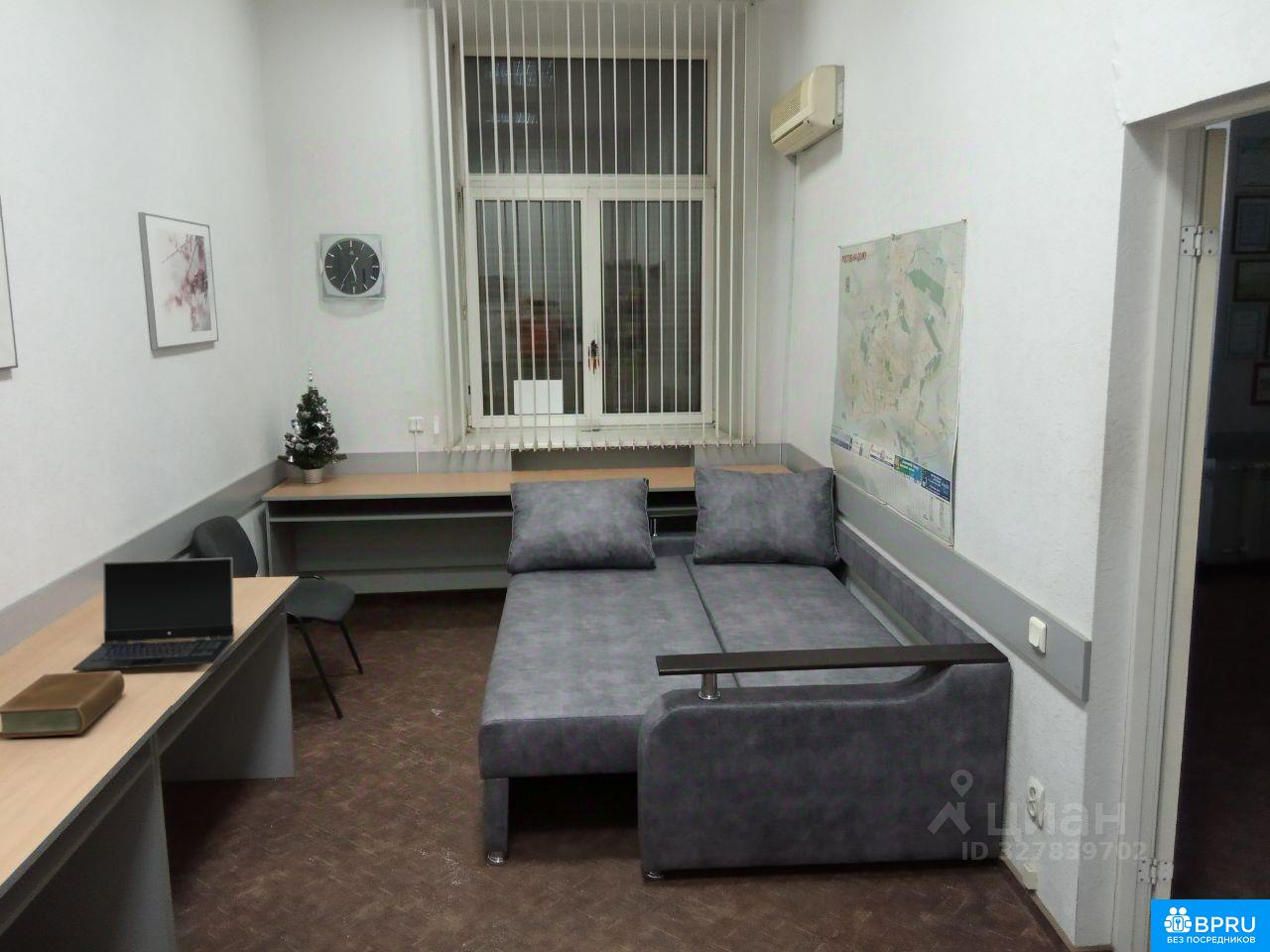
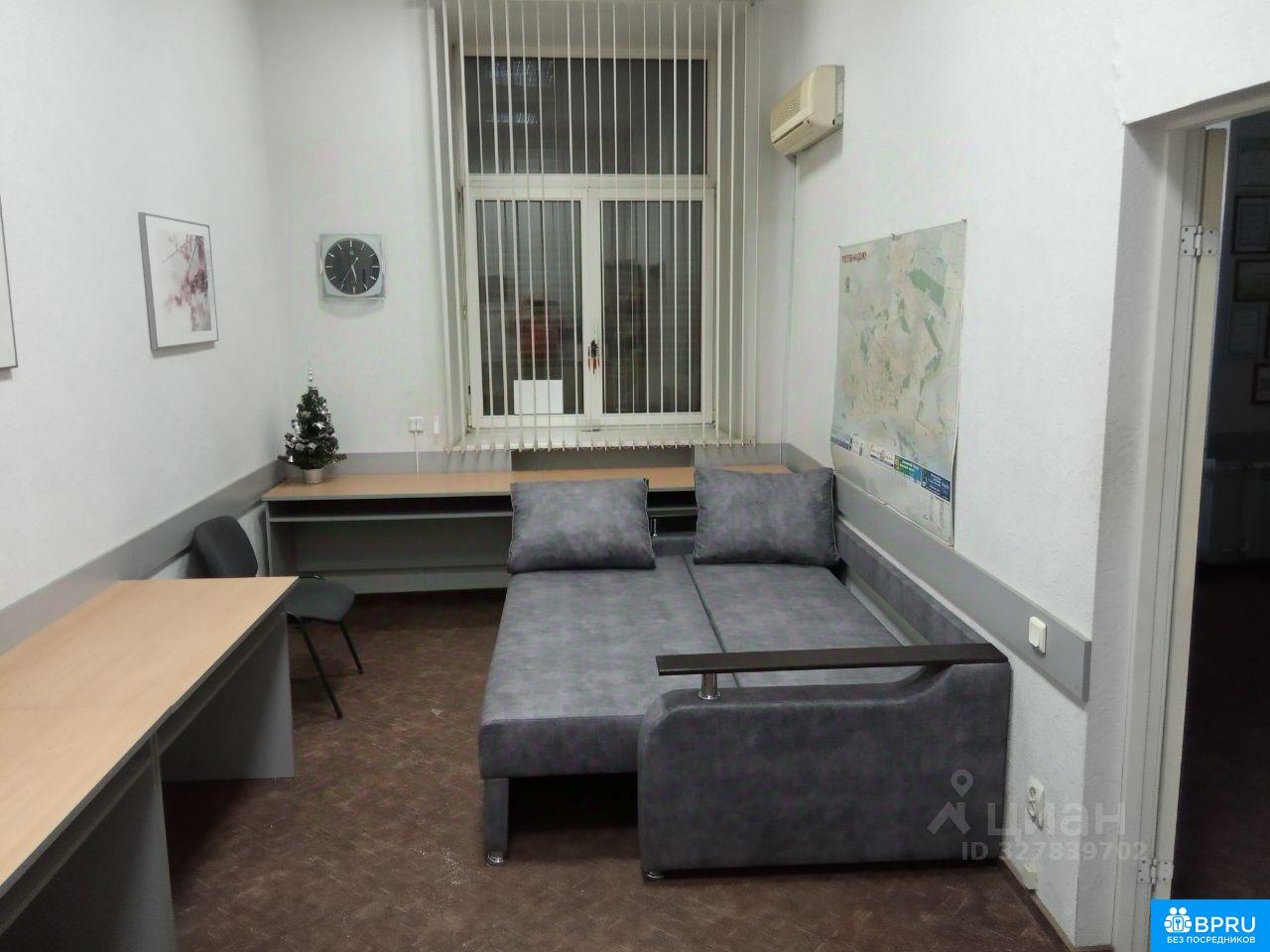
- laptop computer (157, 613)
- book (64, 702)
